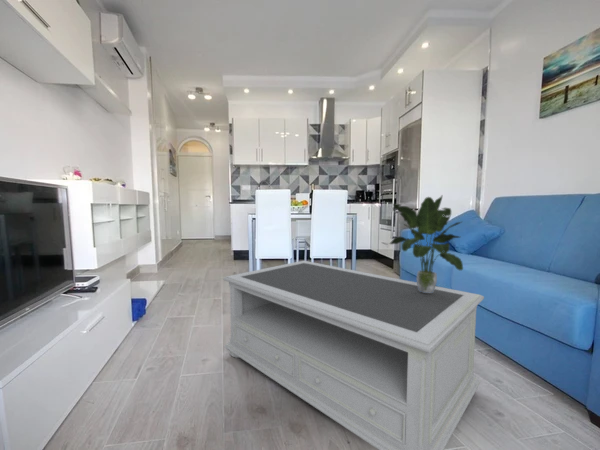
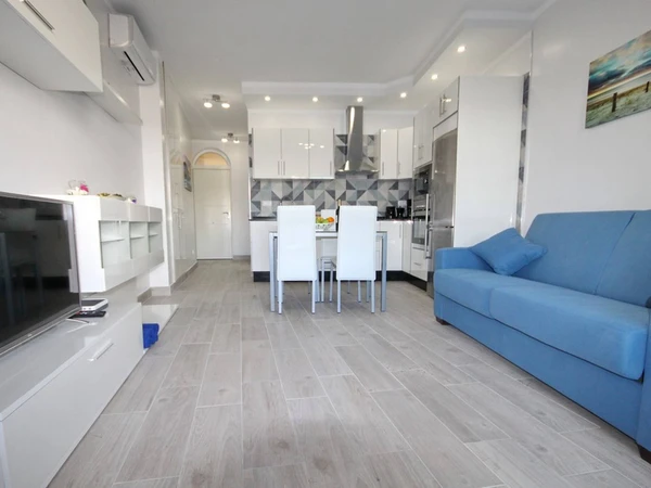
- coffee table (338, 328)
- potted plant (421, 243)
